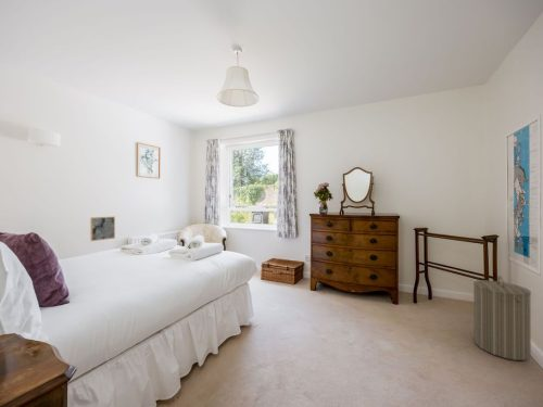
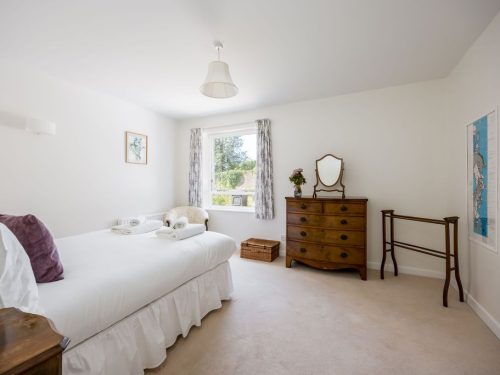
- wall art (103, 228)
- laundry hamper (501, 311)
